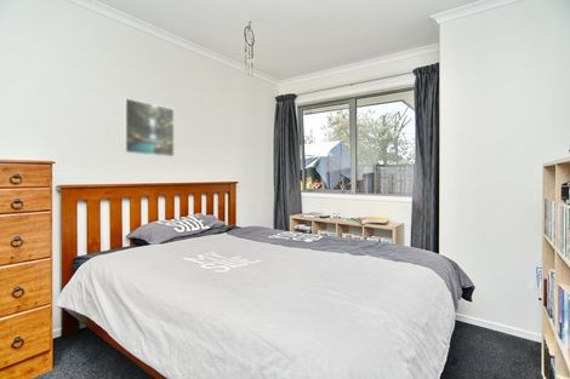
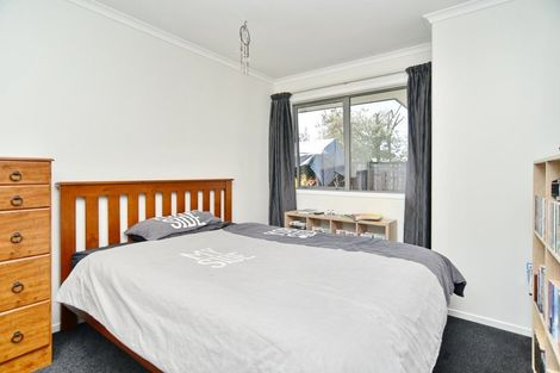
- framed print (150, 128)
